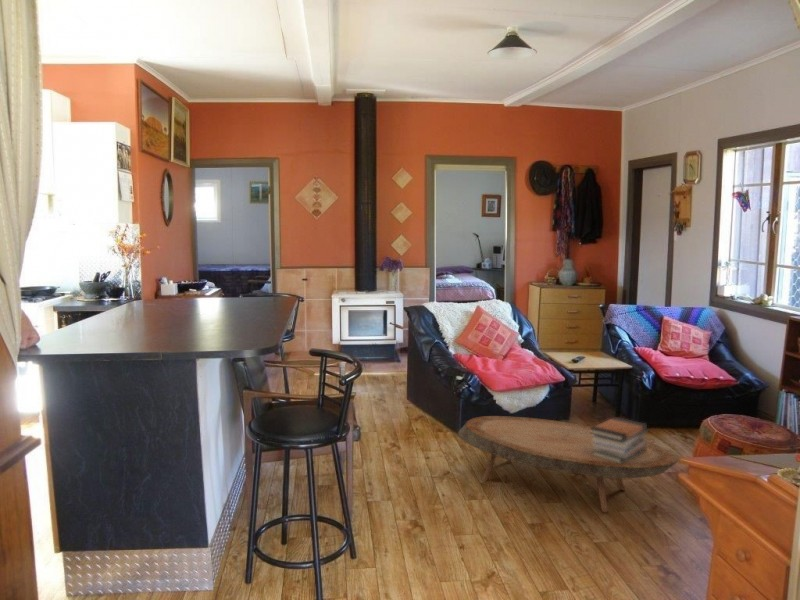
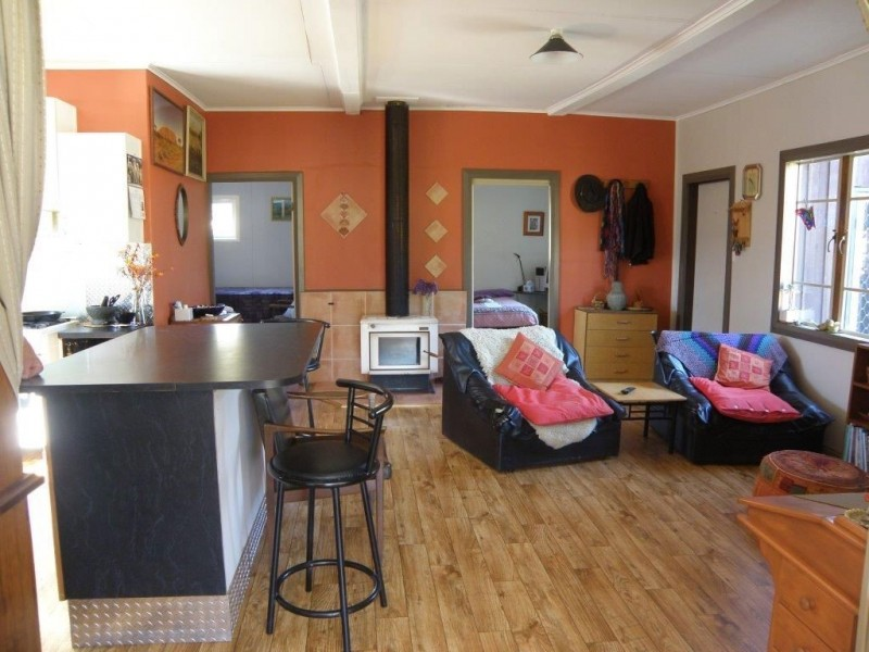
- book stack (619, 439)
- coffee table (557, 462)
